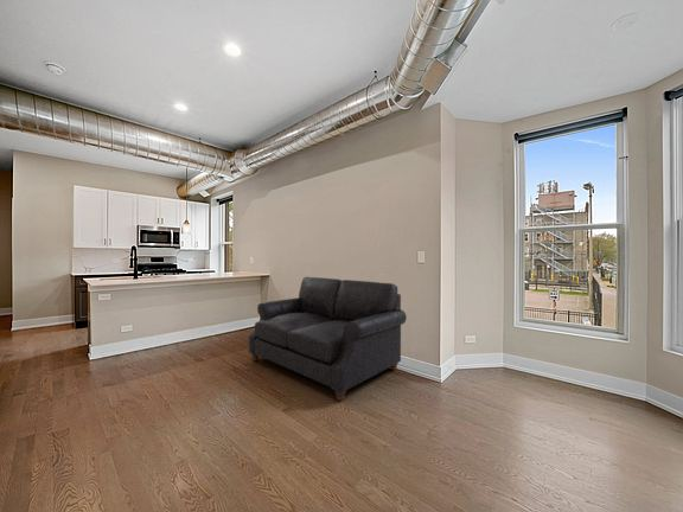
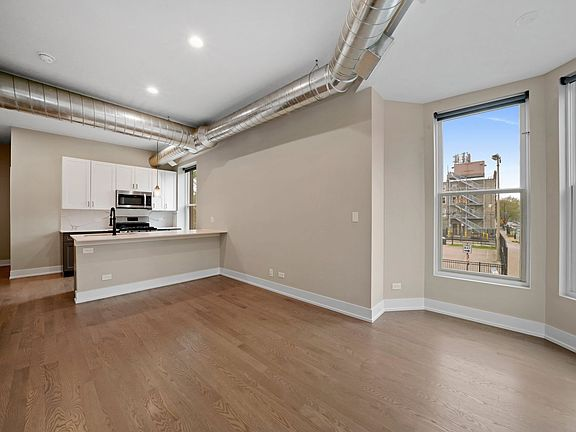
- sofa (321, 322)
